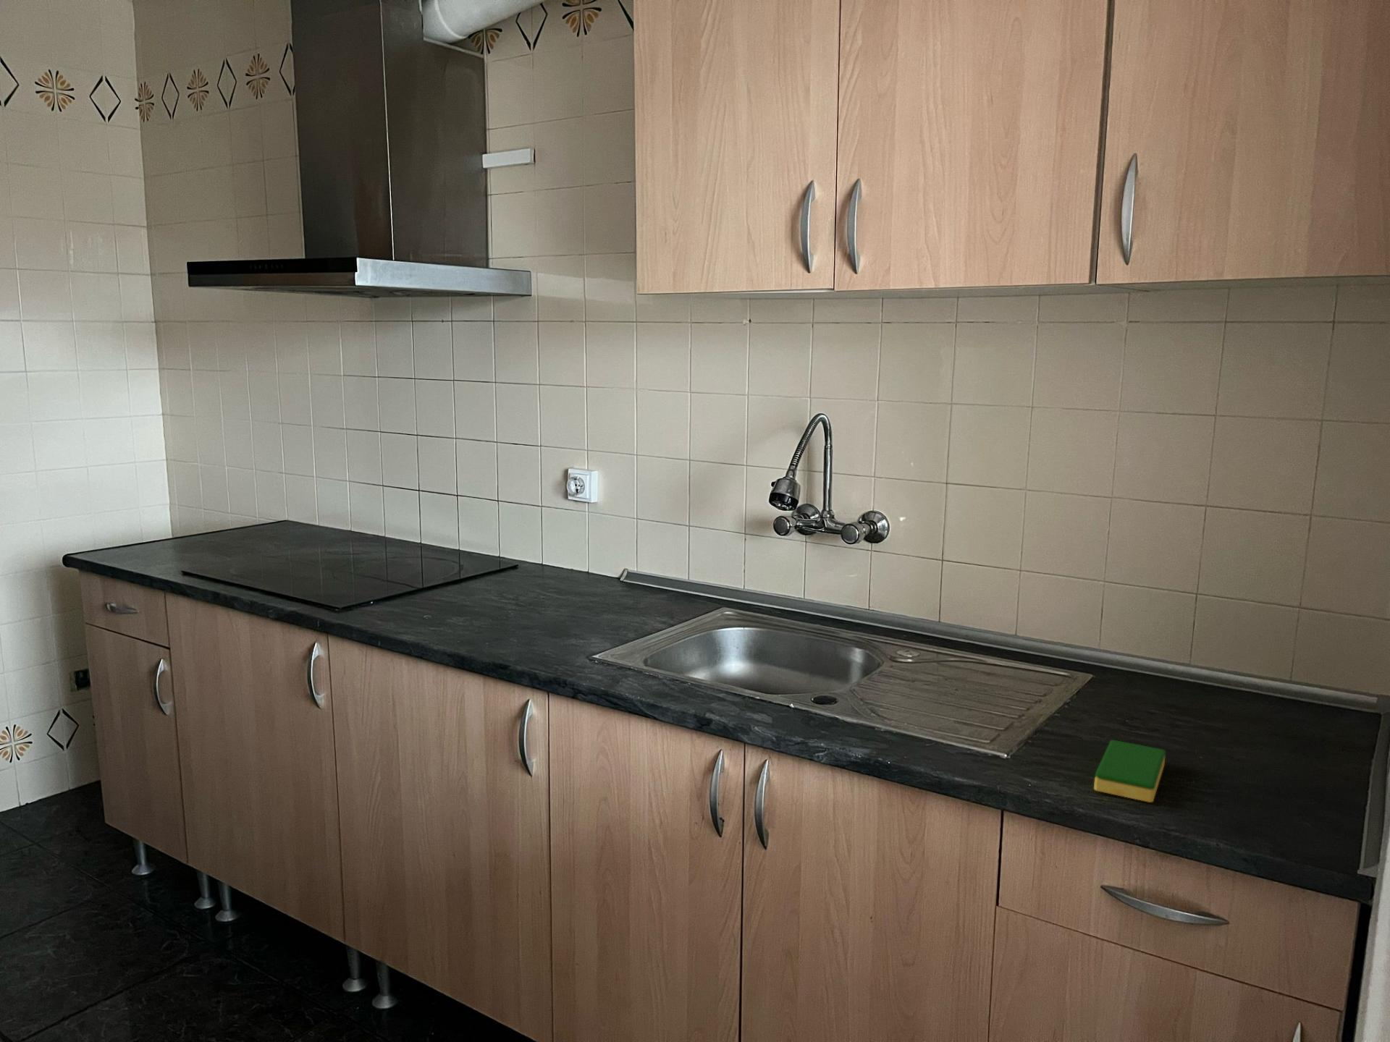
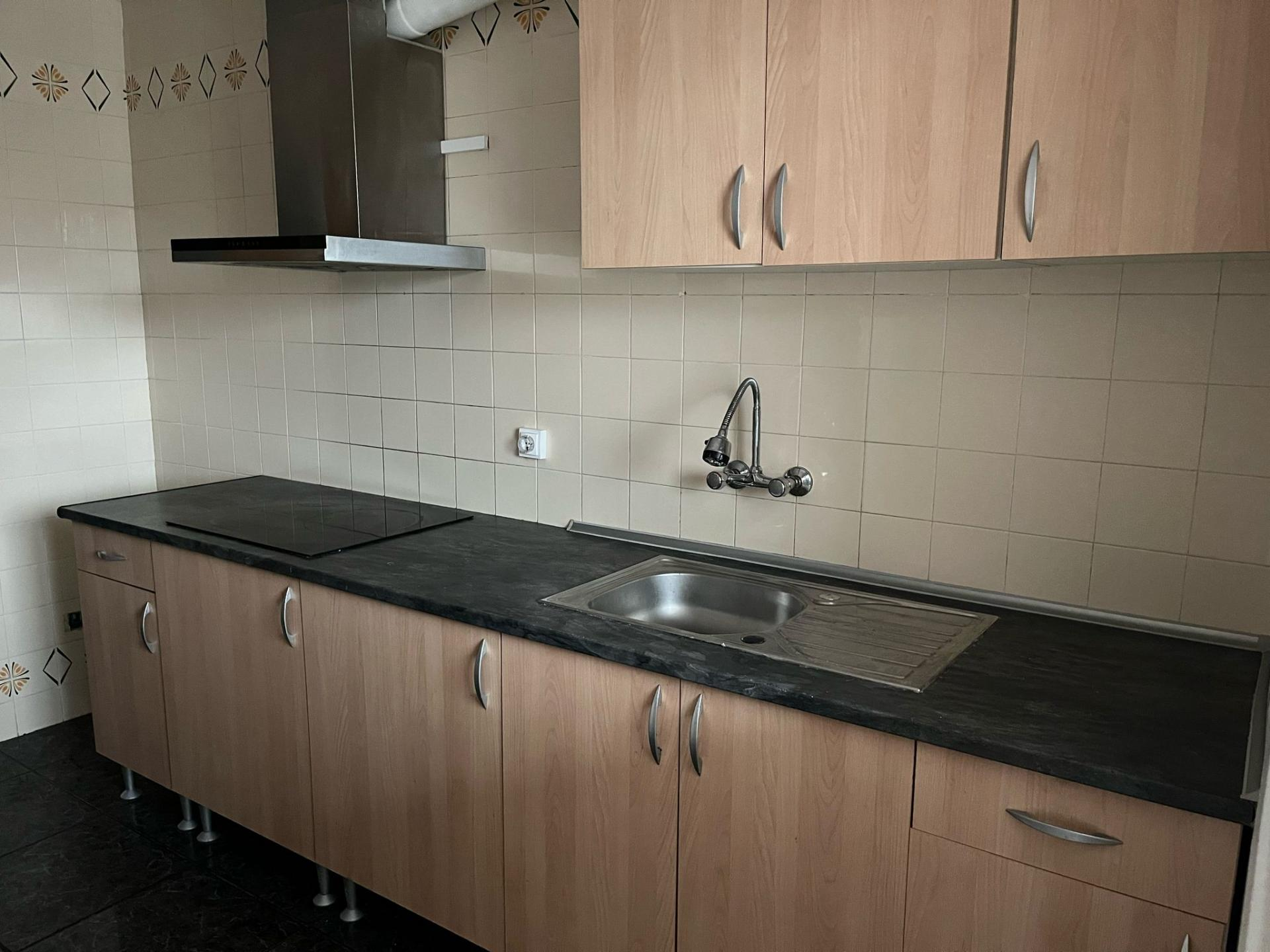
- dish sponge (1131, 769)
